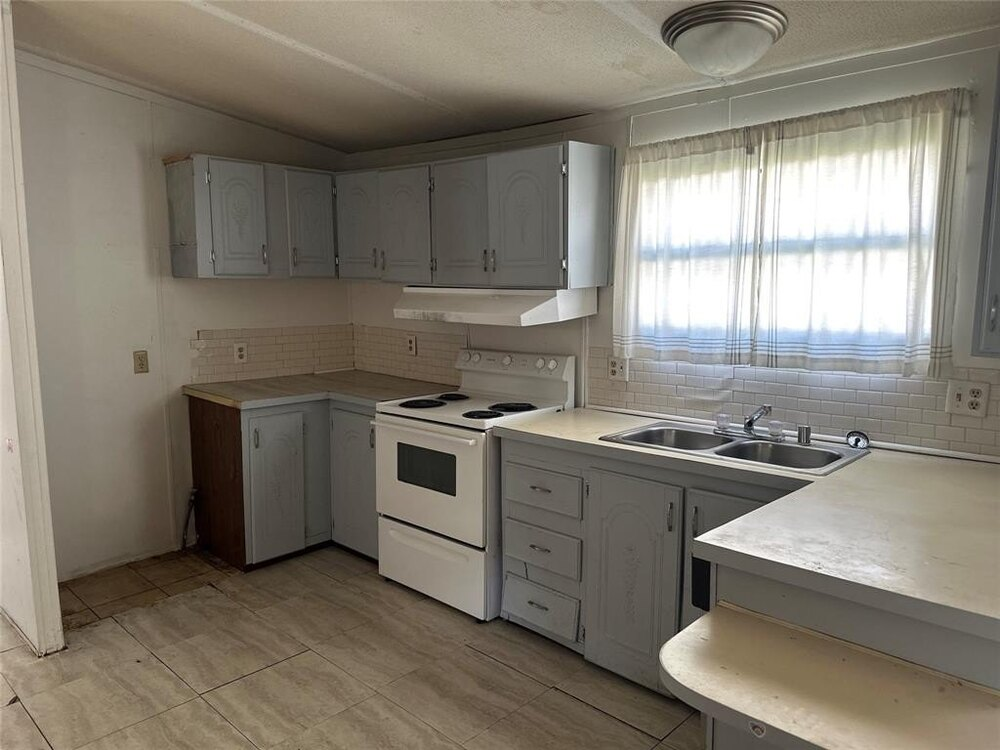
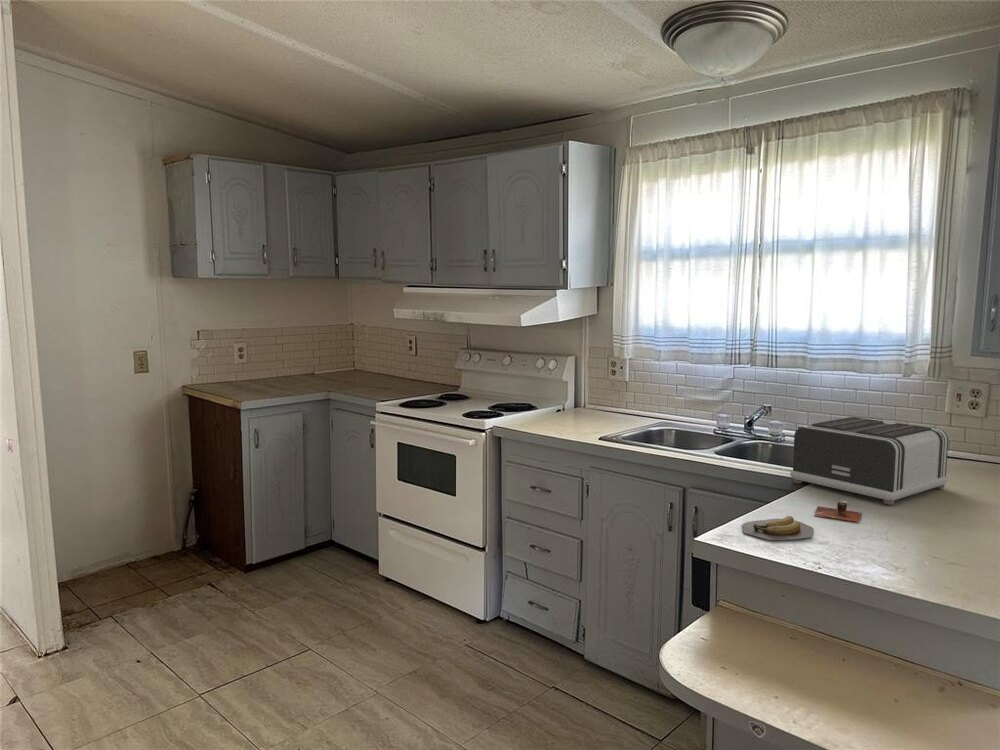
+ banana (777, 524)
+ toaster (872, 454)
+ cup (838, 507)
